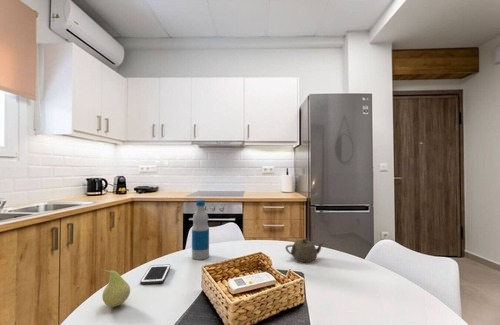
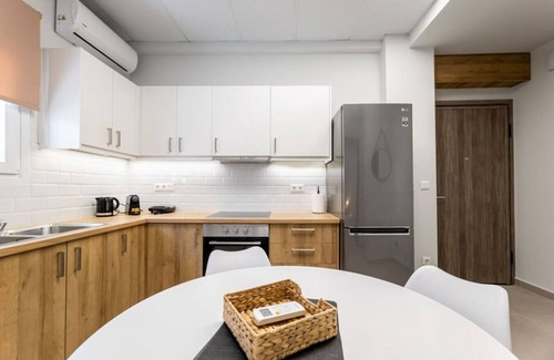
- cell phone (156, 273)
- teapot (305, 248)
- bottle (200, 228)
- fruit (114, 285)
